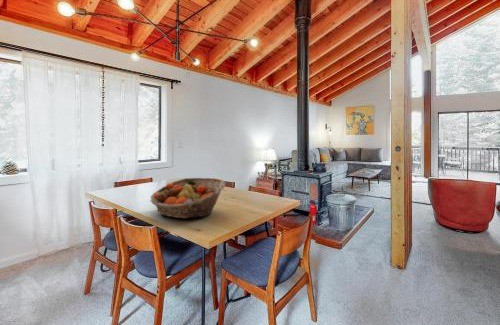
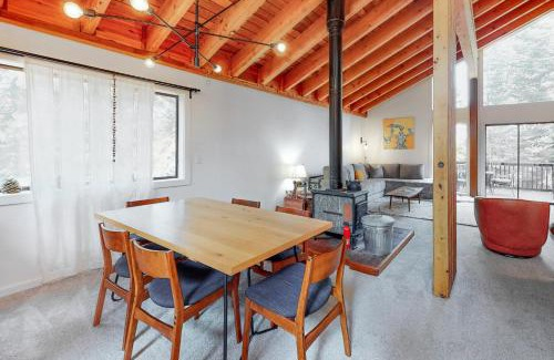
- fruit basket (188, 196)
